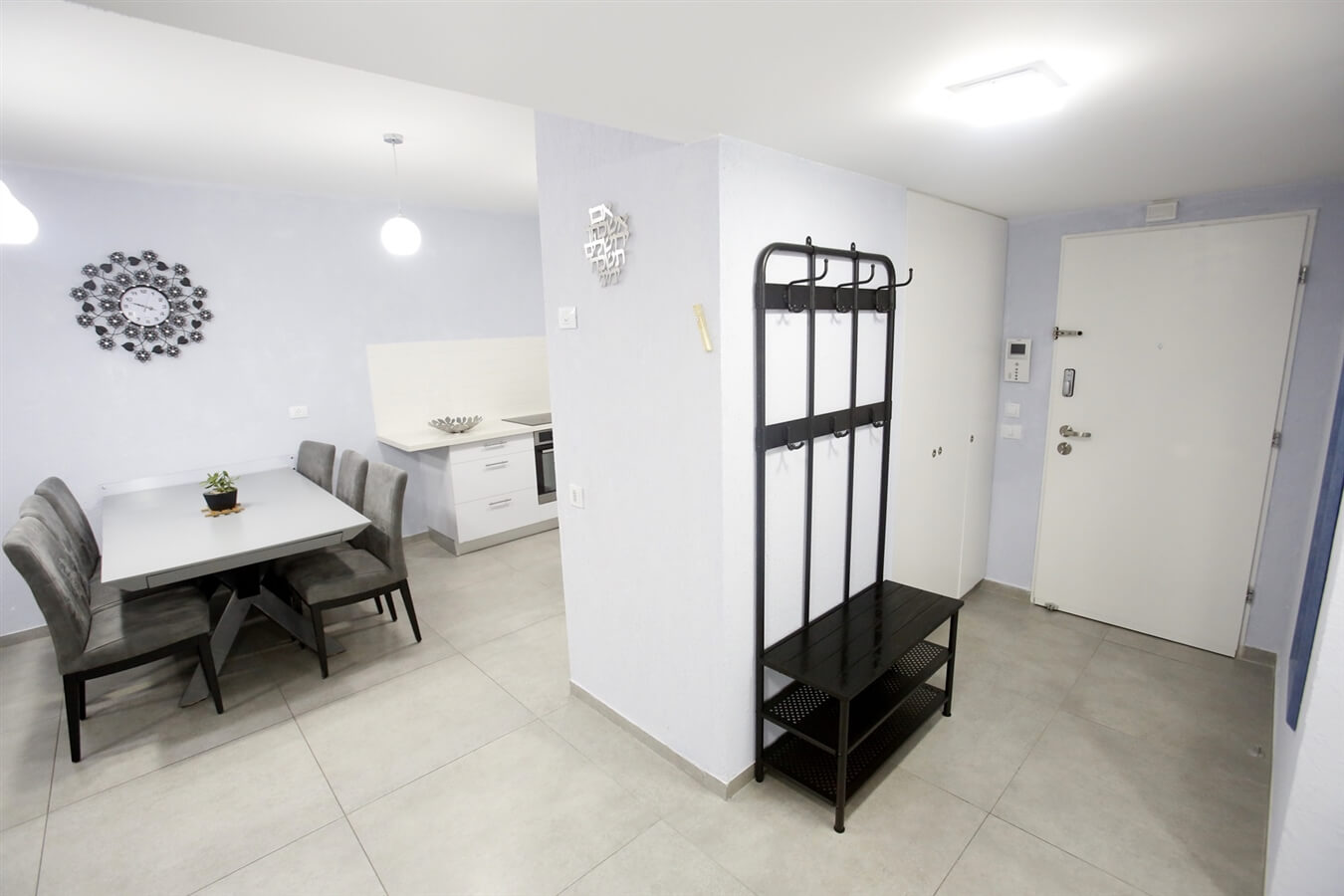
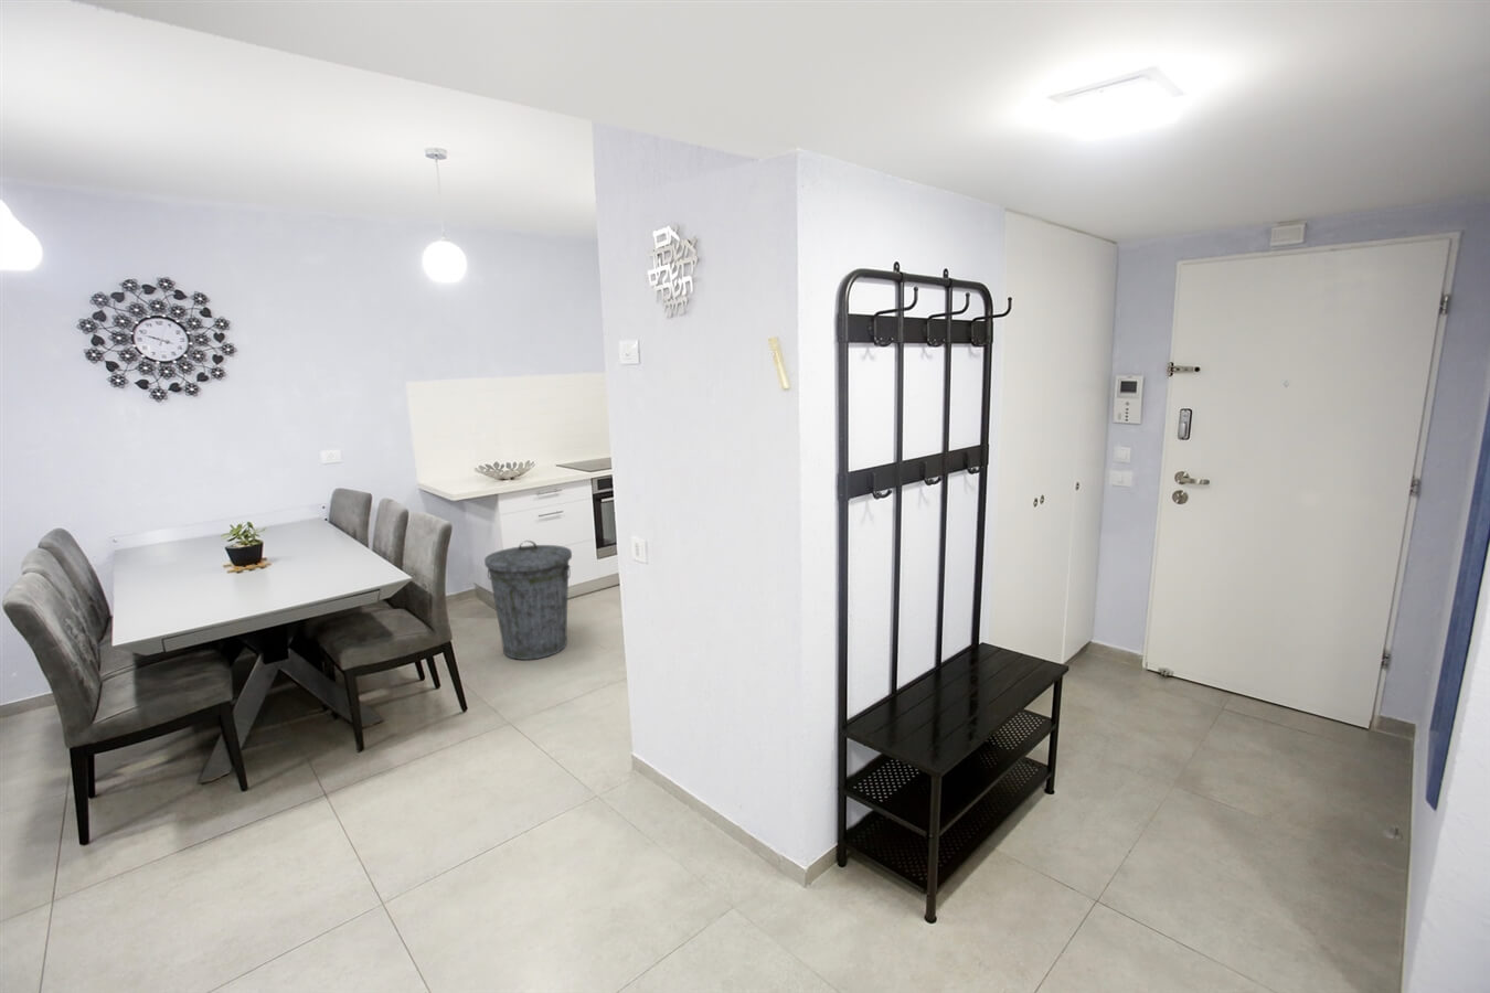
+ trash can (531, 595)
